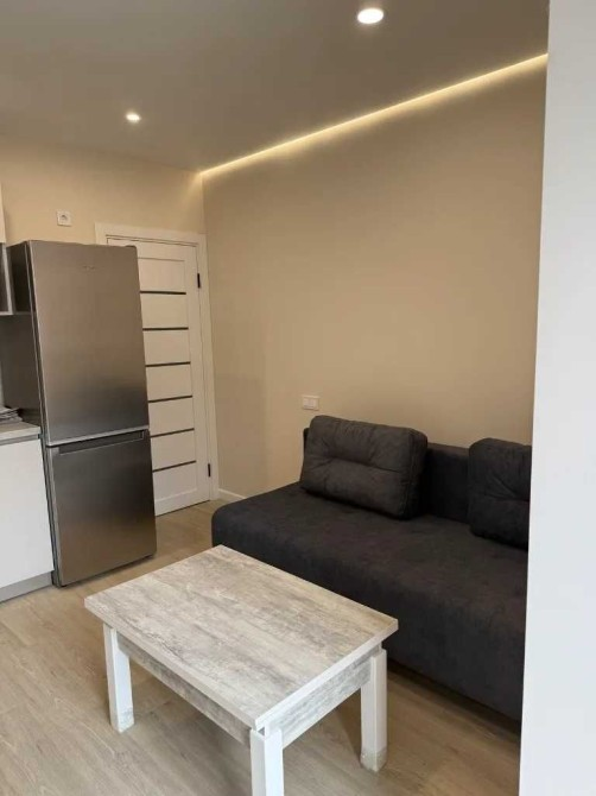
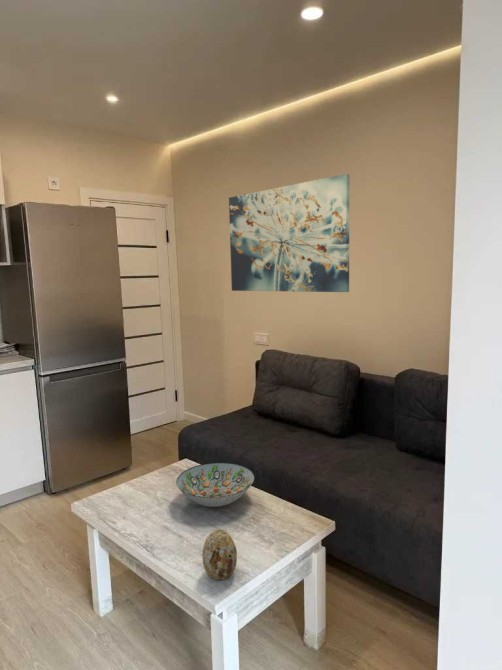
+ decorative bowl (216, 489)
+ decorative egg (219, 552)
+ wall art (283, 240)
